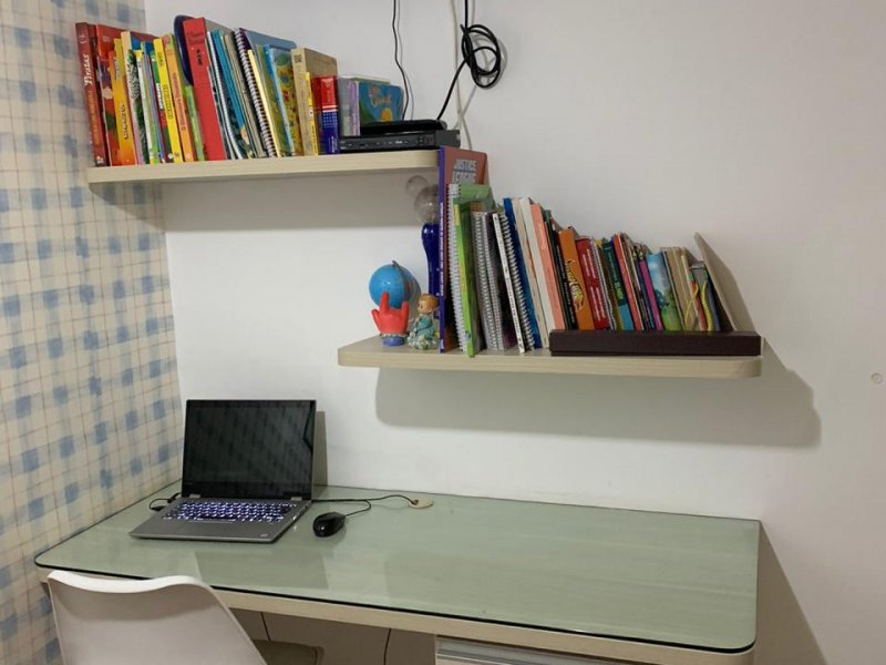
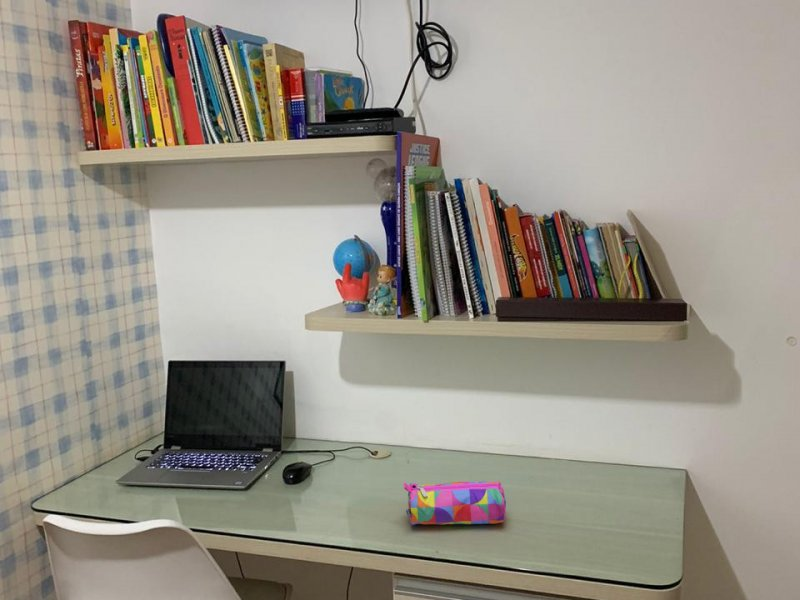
+ pencil case (454, 502)
